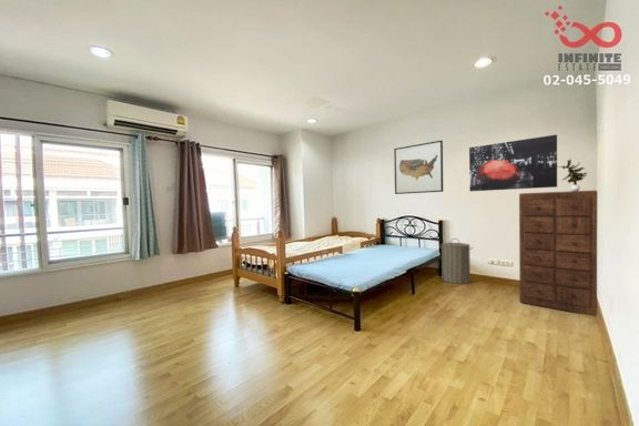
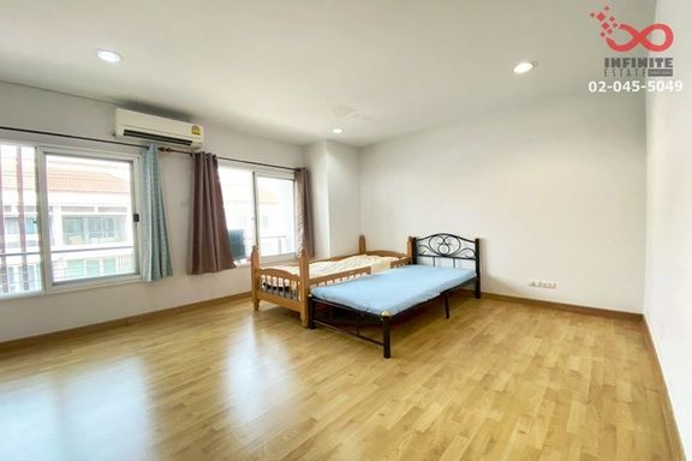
- laundry hamper (455, 258)
- wall art (509, 165)
- dresser (556, 246)
- wall art (417, 169)
- potted plant (570, 174)
